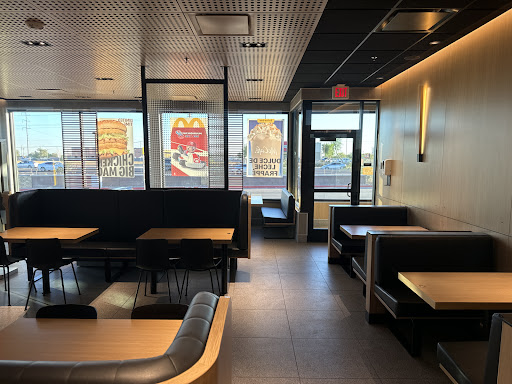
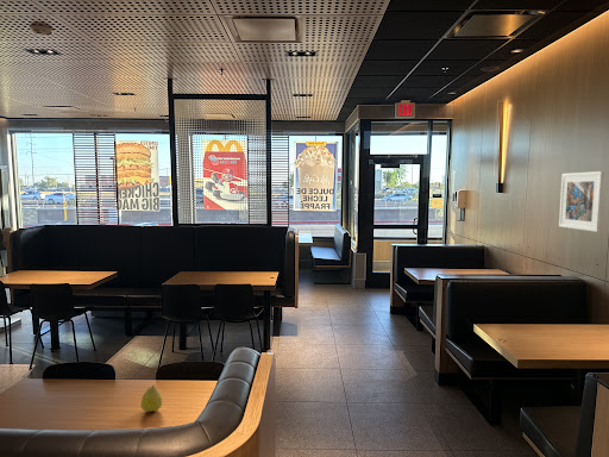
+ fruit (151, 397)
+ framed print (579, 200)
